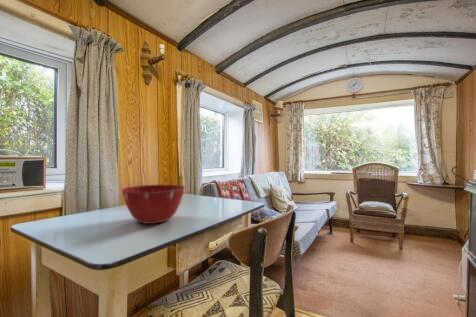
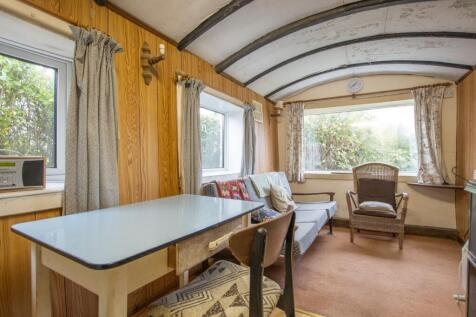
- mixing bowl (154, 203)
